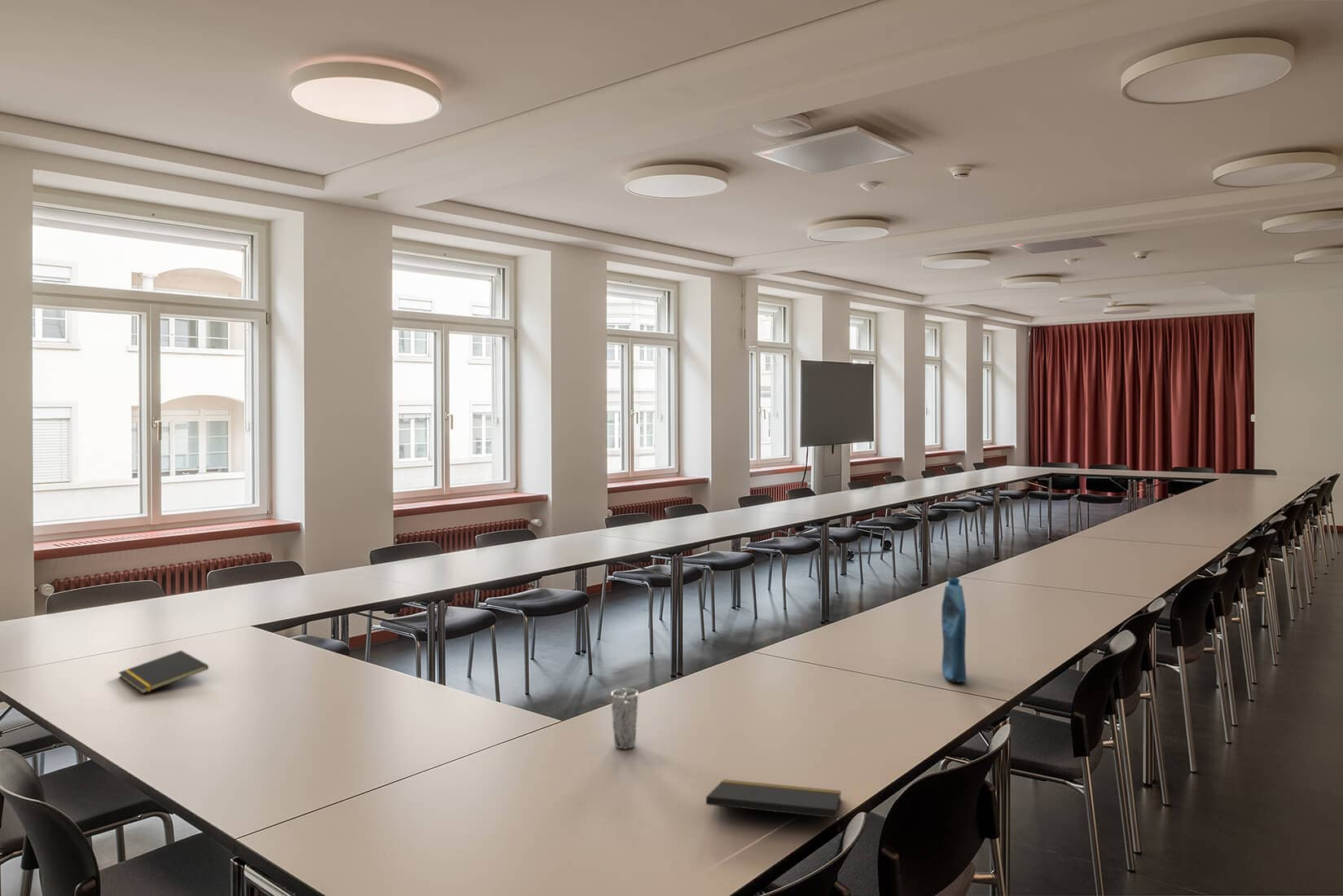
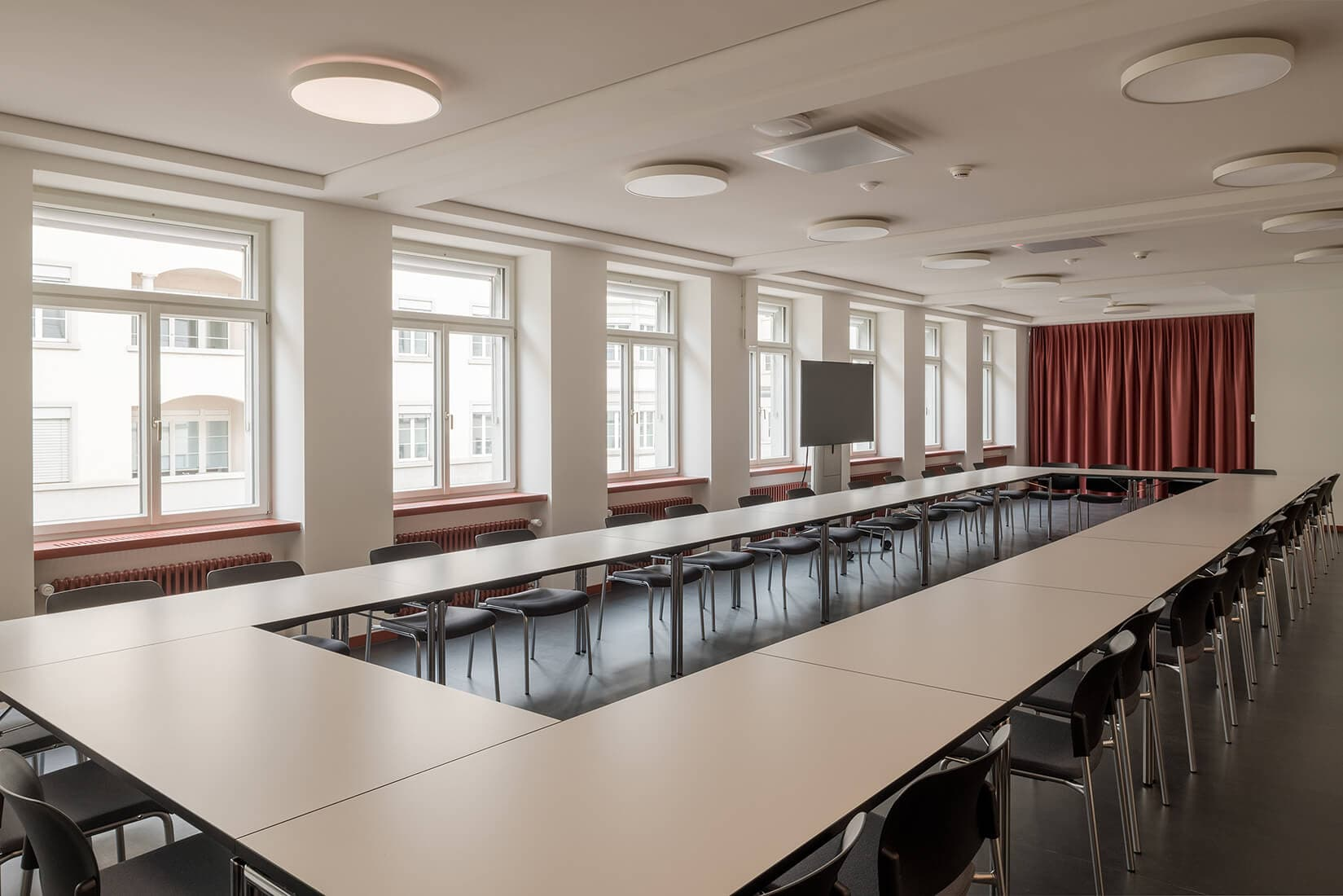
- bottle (953, 628)
- notepad (163, 670)
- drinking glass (625, 718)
- notepad (775, 797)
